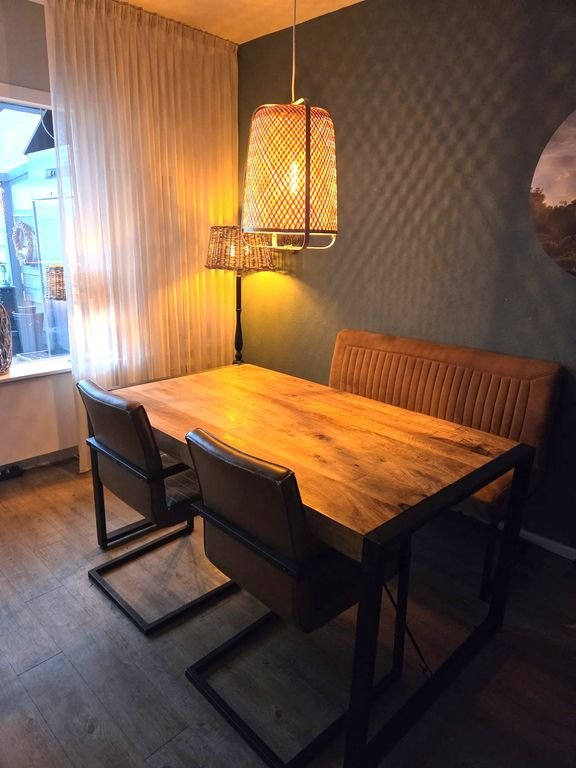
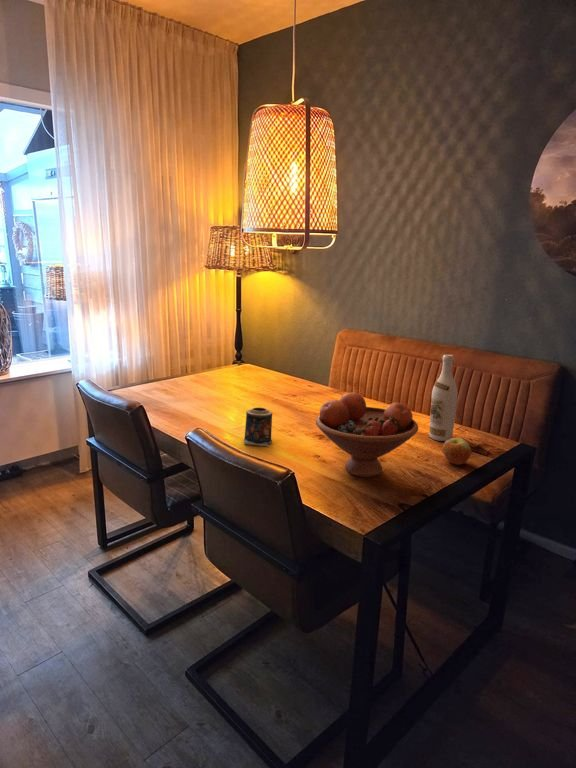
+ apple (456, 451)
+ candle (259, 425)
+ wine bottle (444, 397)
+ fruit bowl (365, 436)
